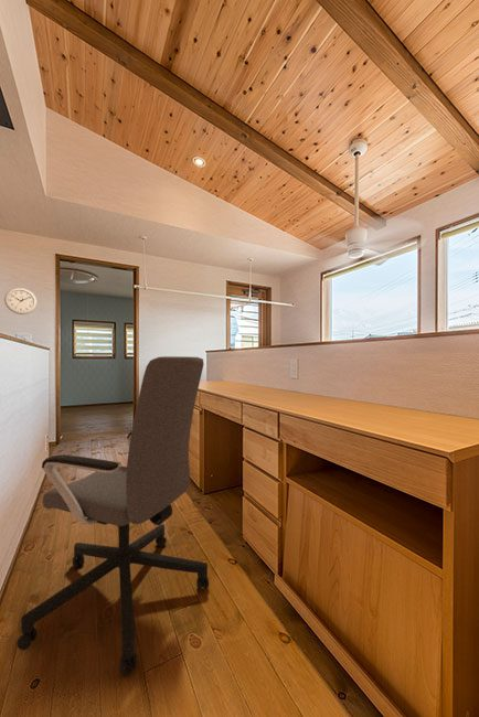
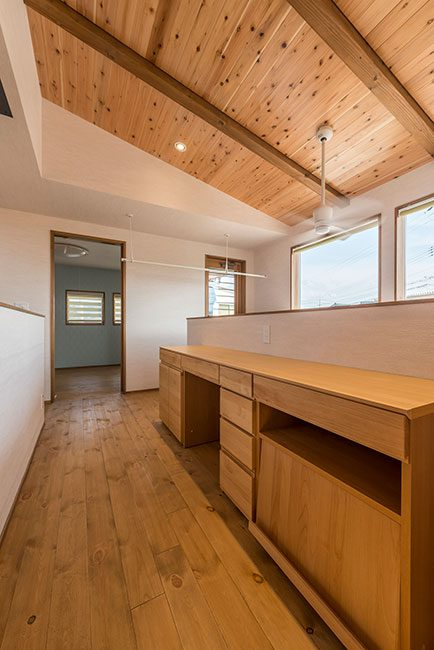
- wall clock (21, 300)
- office chair (124, 477)
